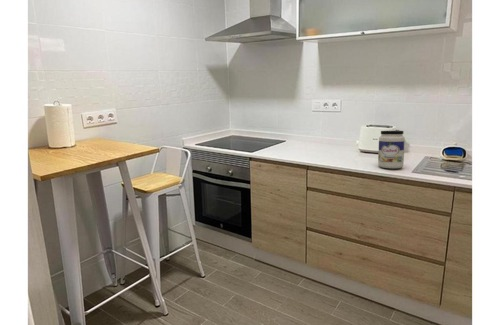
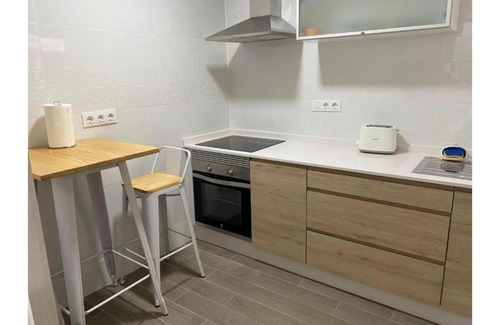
- jar (391, 149)
